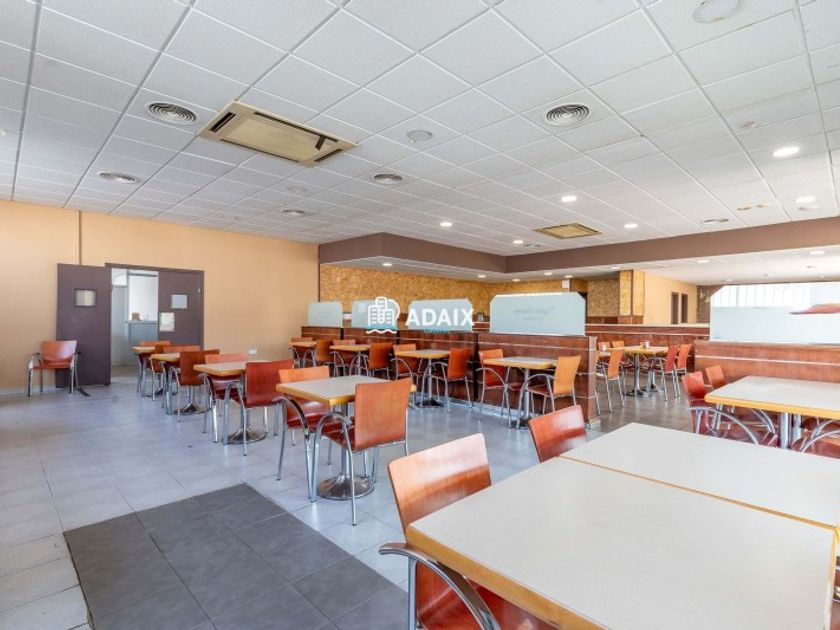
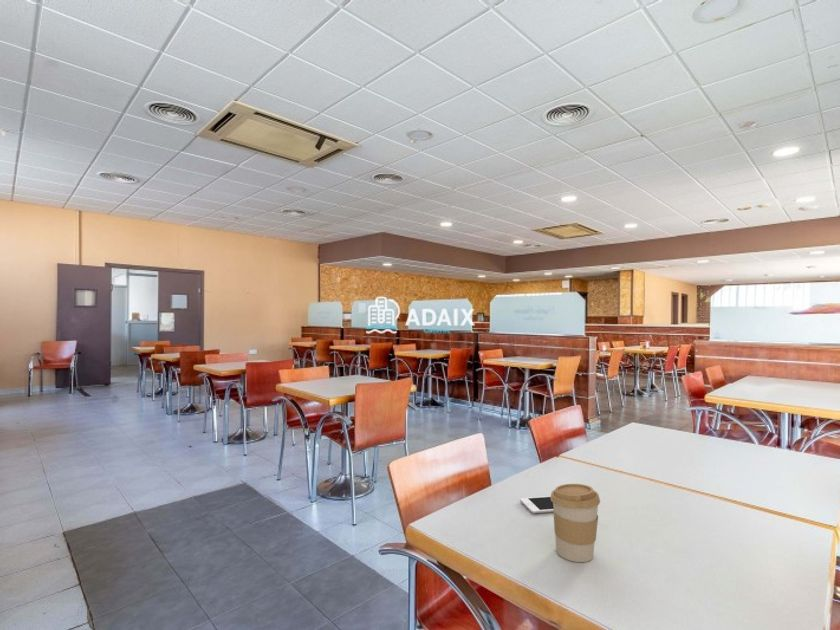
+ cell phone (552, 503)
+ coffee cup (574, 519)
